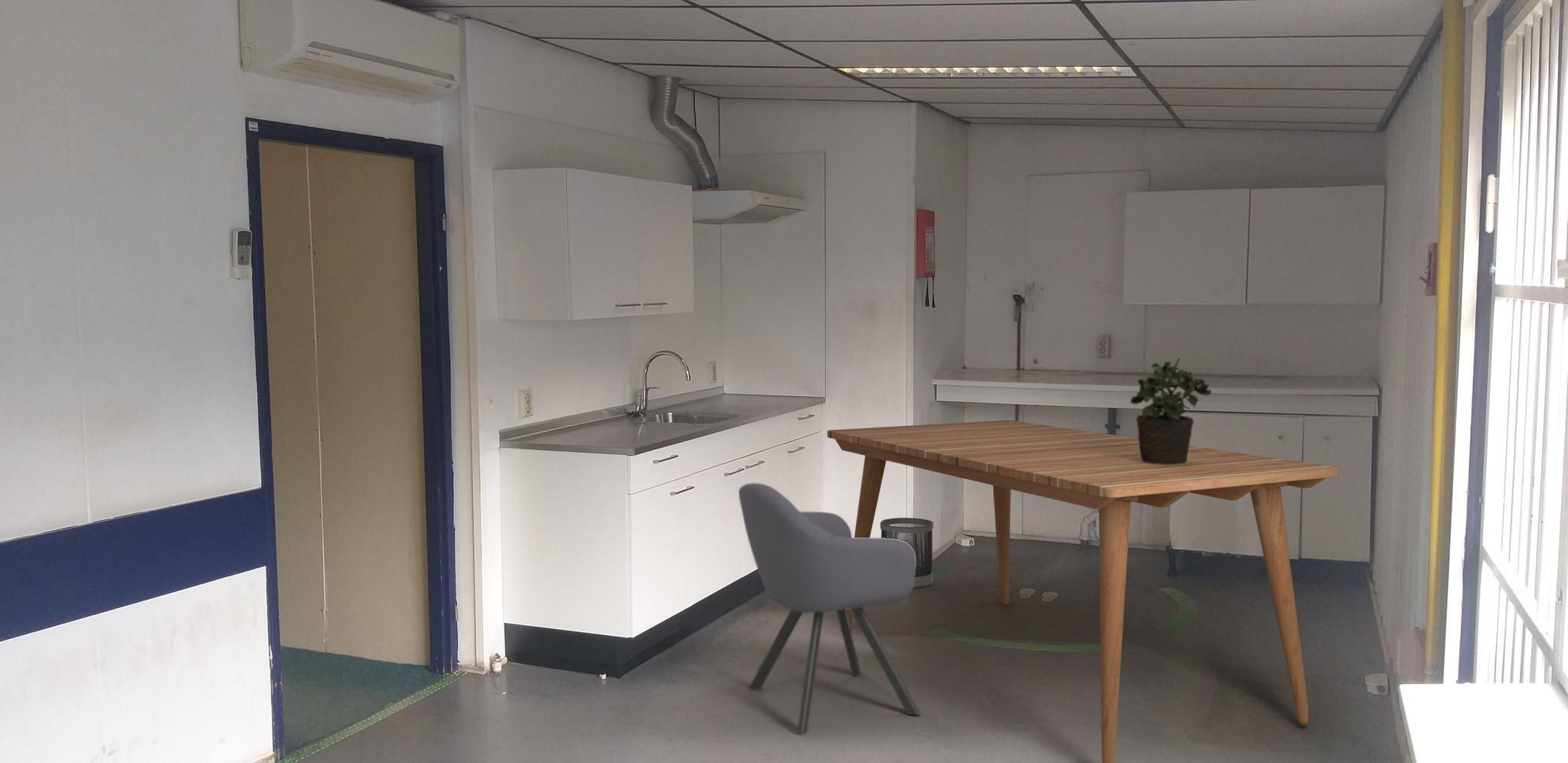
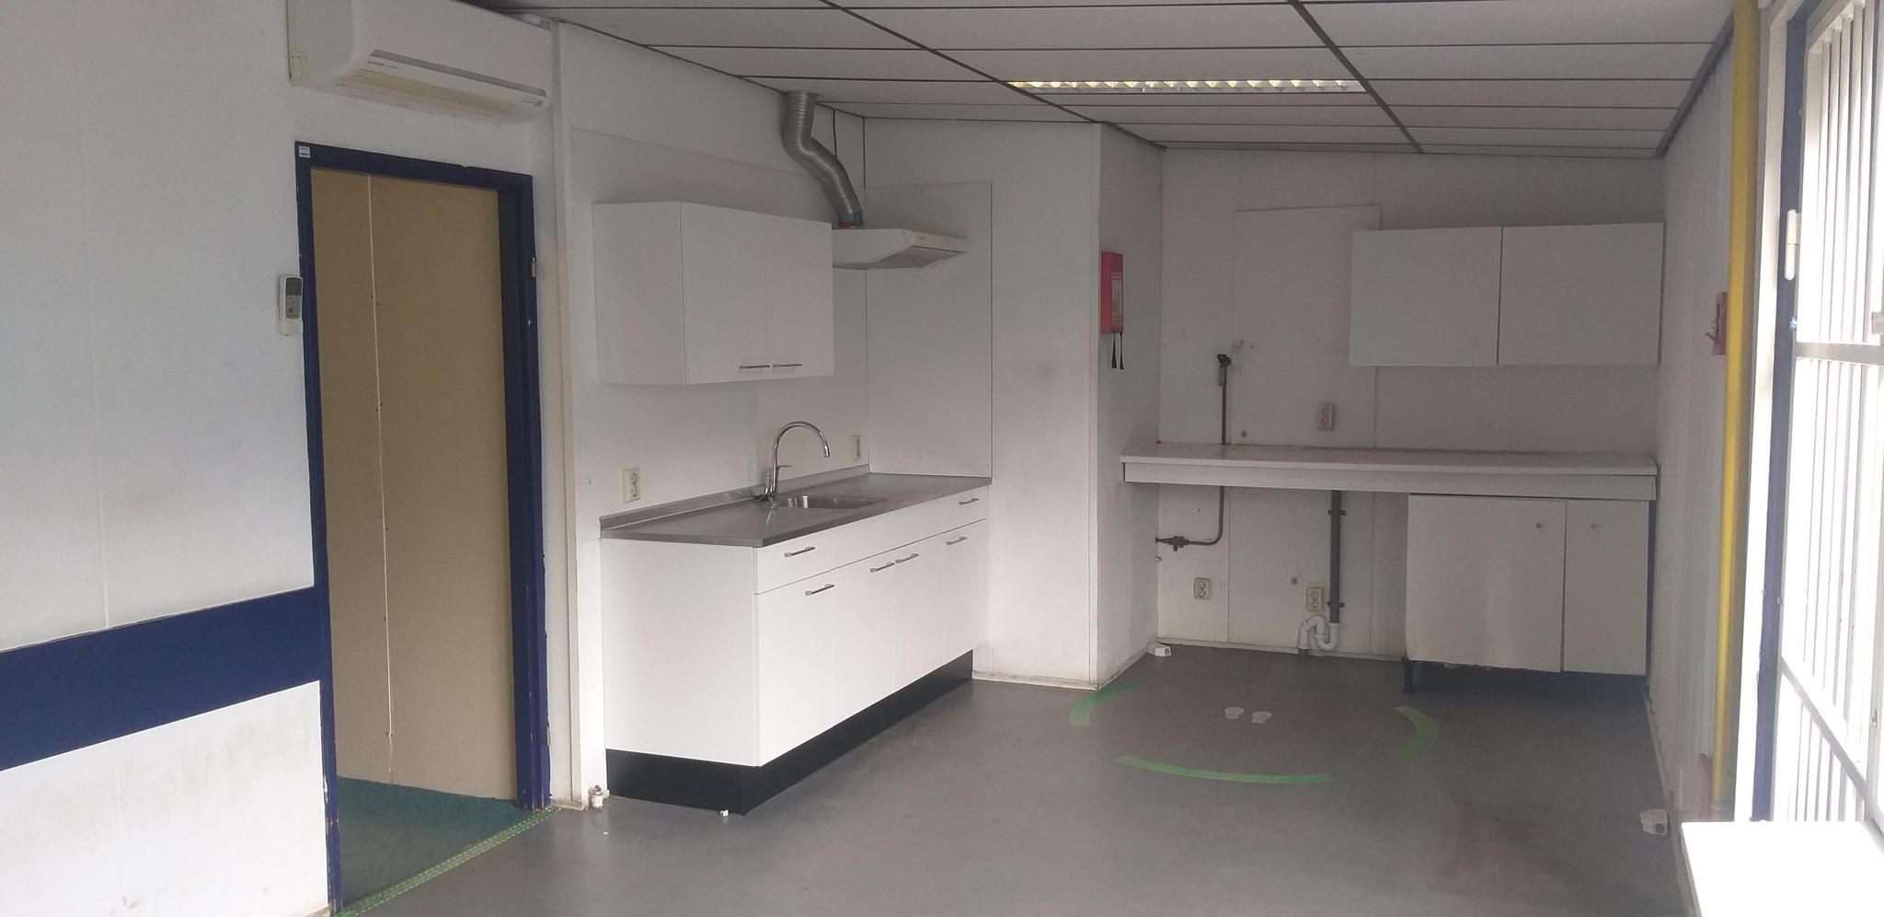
- wastebasket (913, 549)
- chair (819, 592)
- dining table (1009, 555)
- potted plant (1169, 409)
